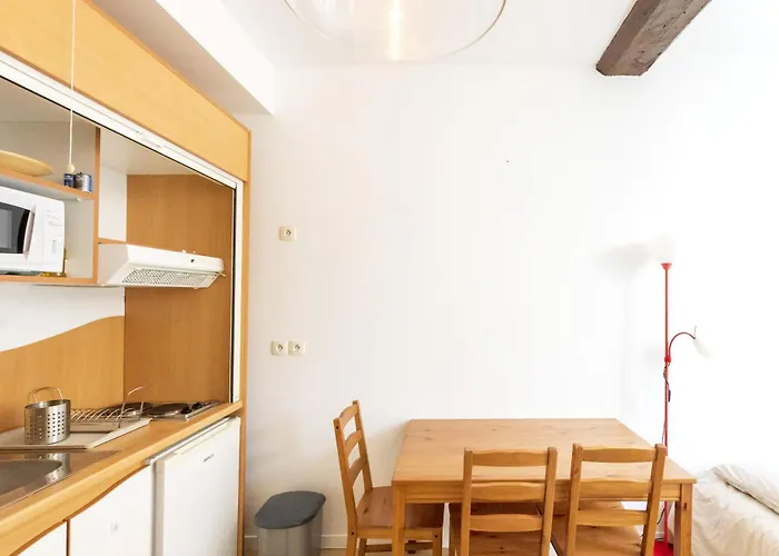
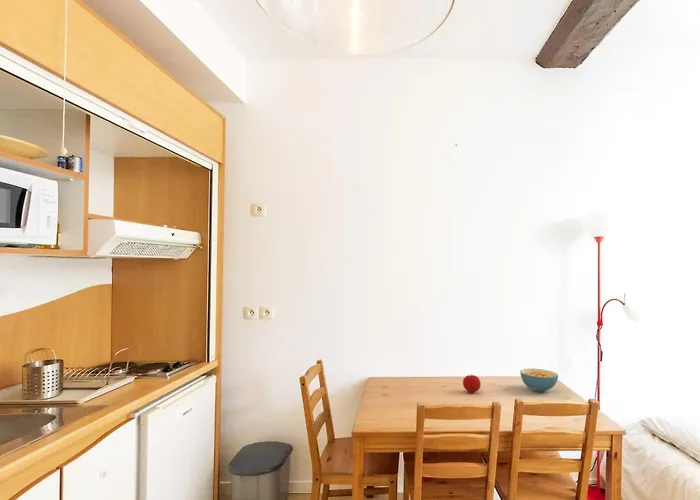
+ cereal bowl (538, 381)
+ fruit (471, 383)
